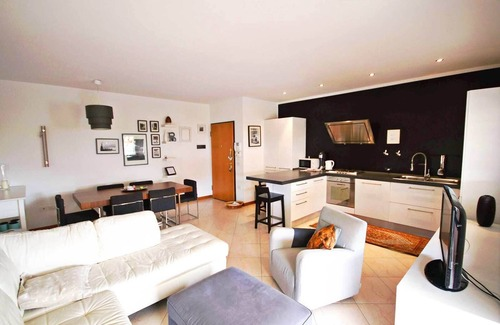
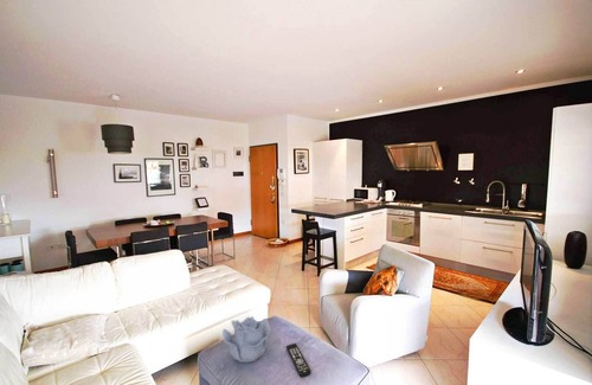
+ remote control (297, 359)
+ decorative bowl (247, 338)
